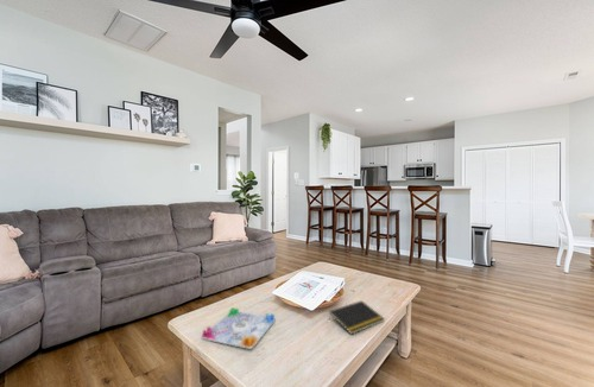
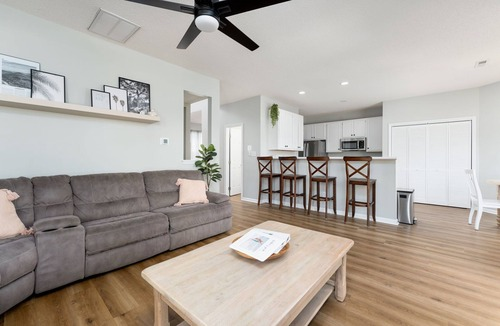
- board game (240, 324)
- notepad (356, 316)
